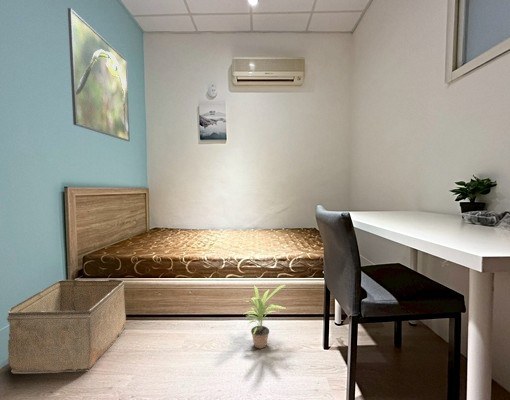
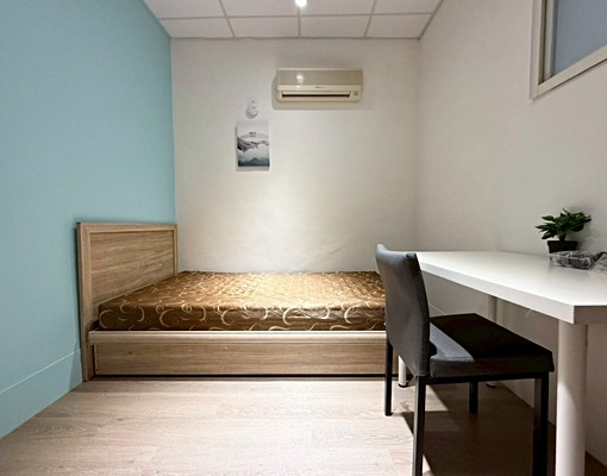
- potted plant (260, 317)
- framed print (104, 87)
- storage bin (73, 320)
